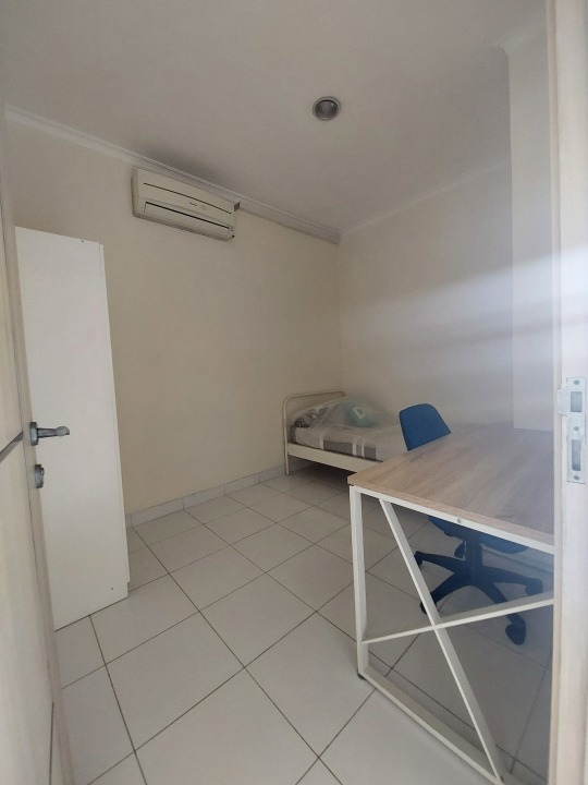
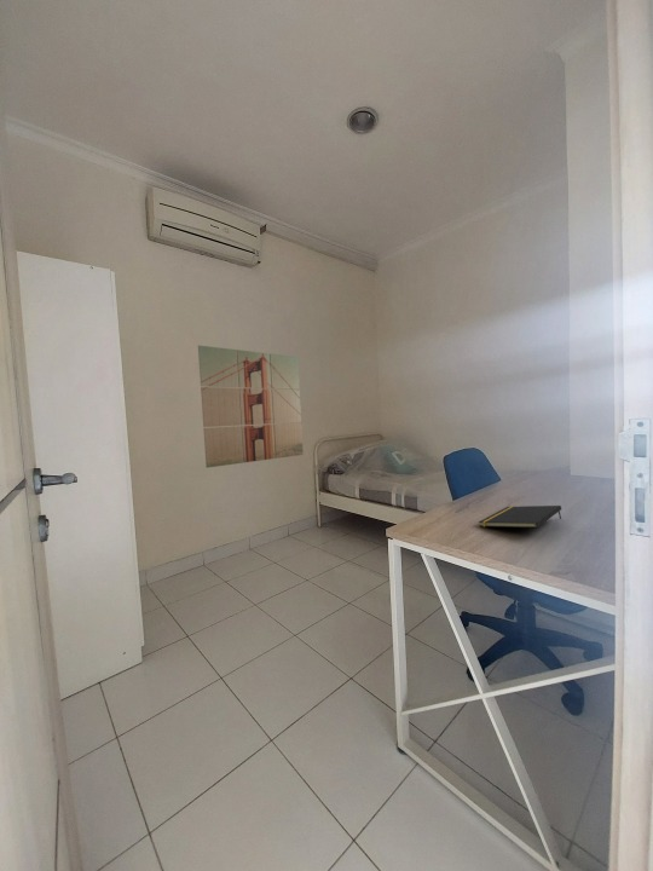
+ notepad (520, 515)
+ wall art (256, 406)
